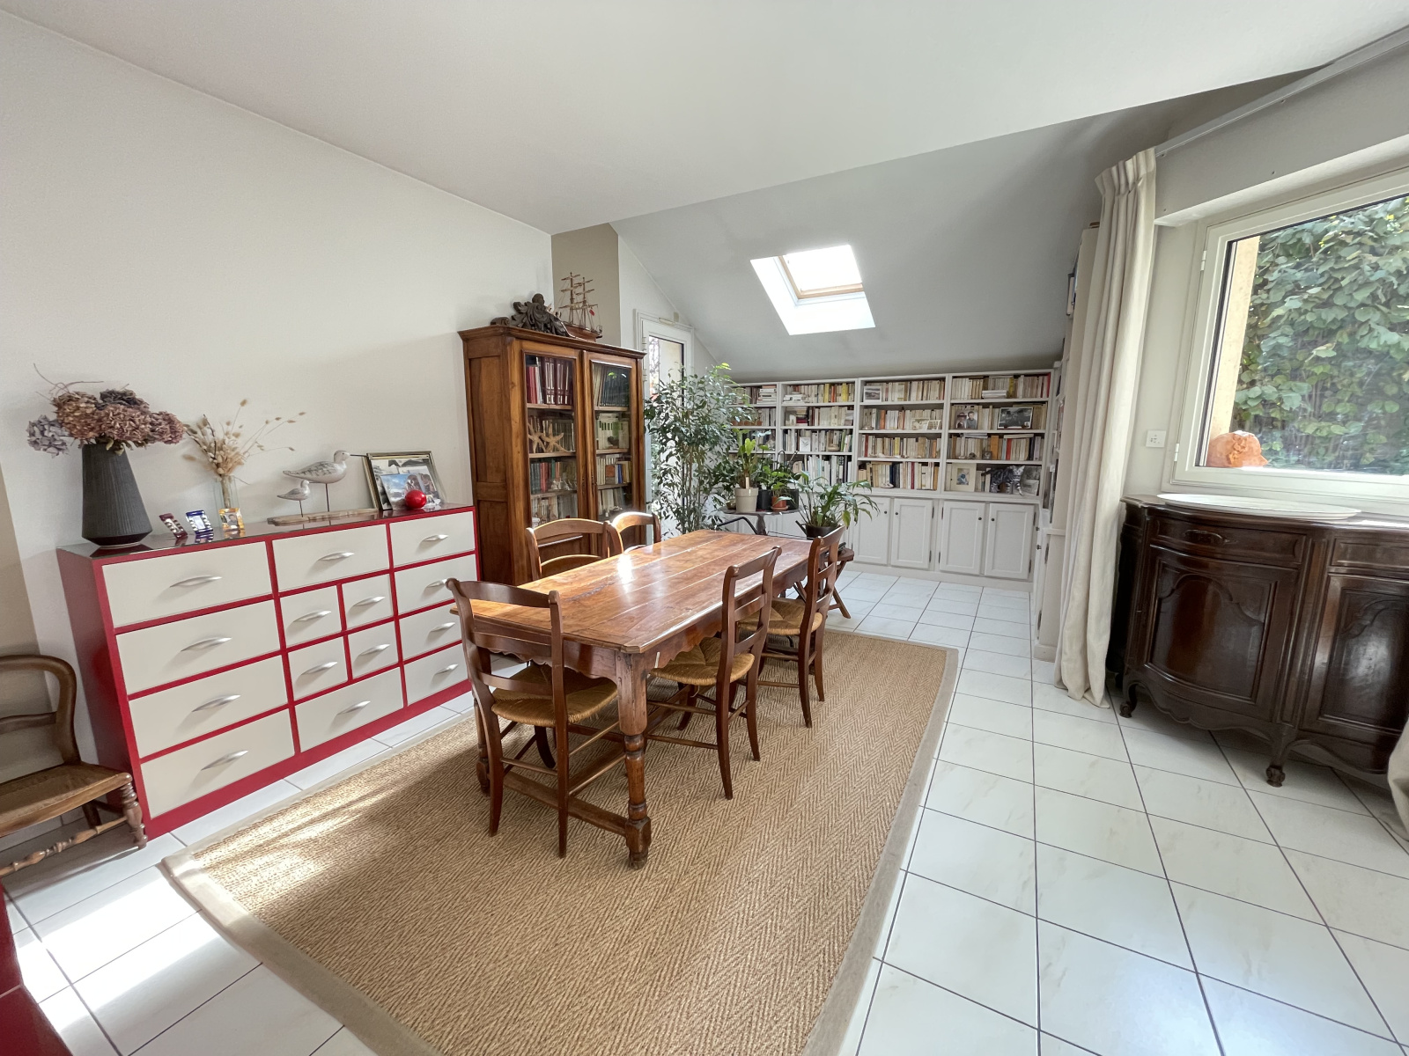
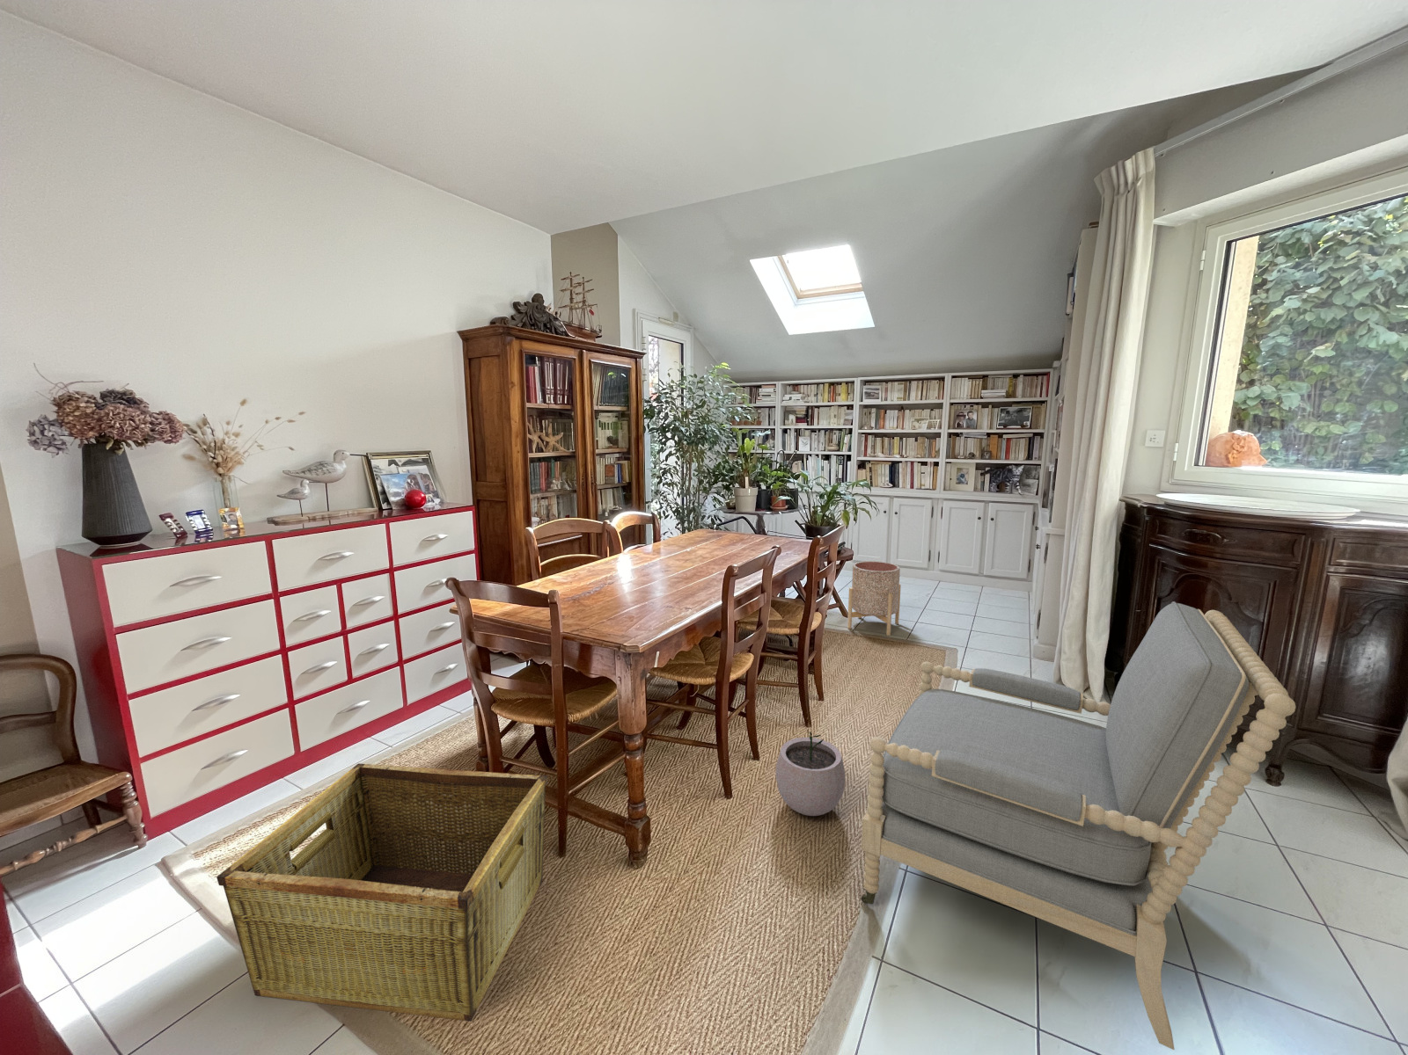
+ planter (875, 596)
+ plant pot (809, 768)
+ hamper (408, 877)
+ armchair (1039, 755)
